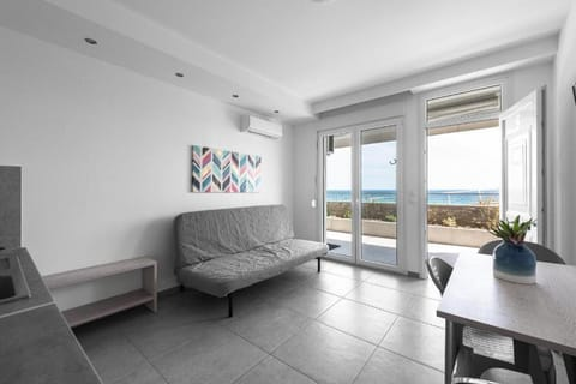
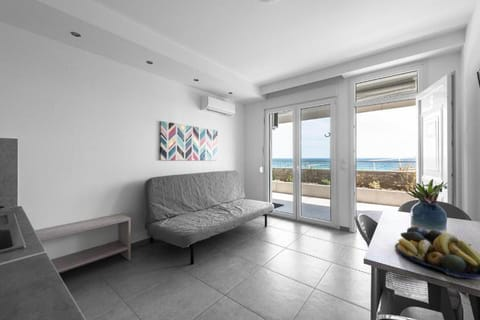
+ fruit bowl (439, 245)
